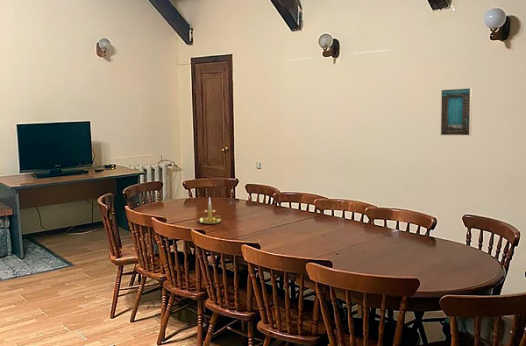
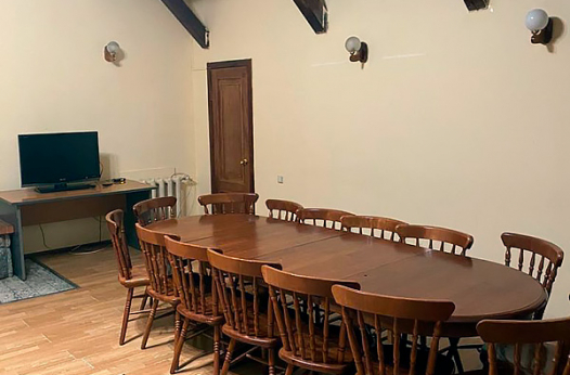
- candle holder (211, 209)
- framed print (456, 112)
